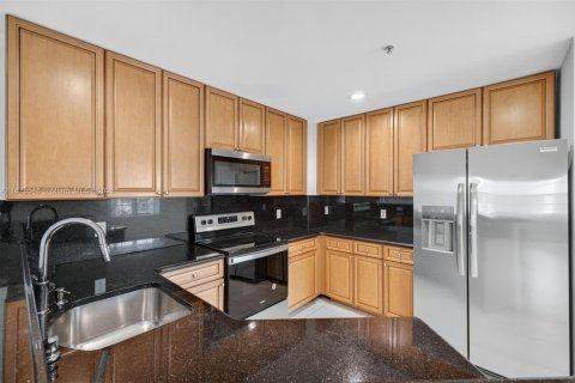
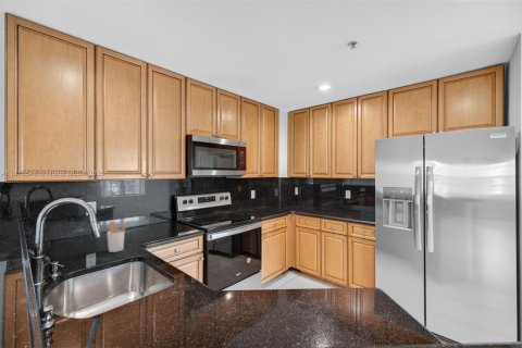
+ utensil holder (120, 235)
